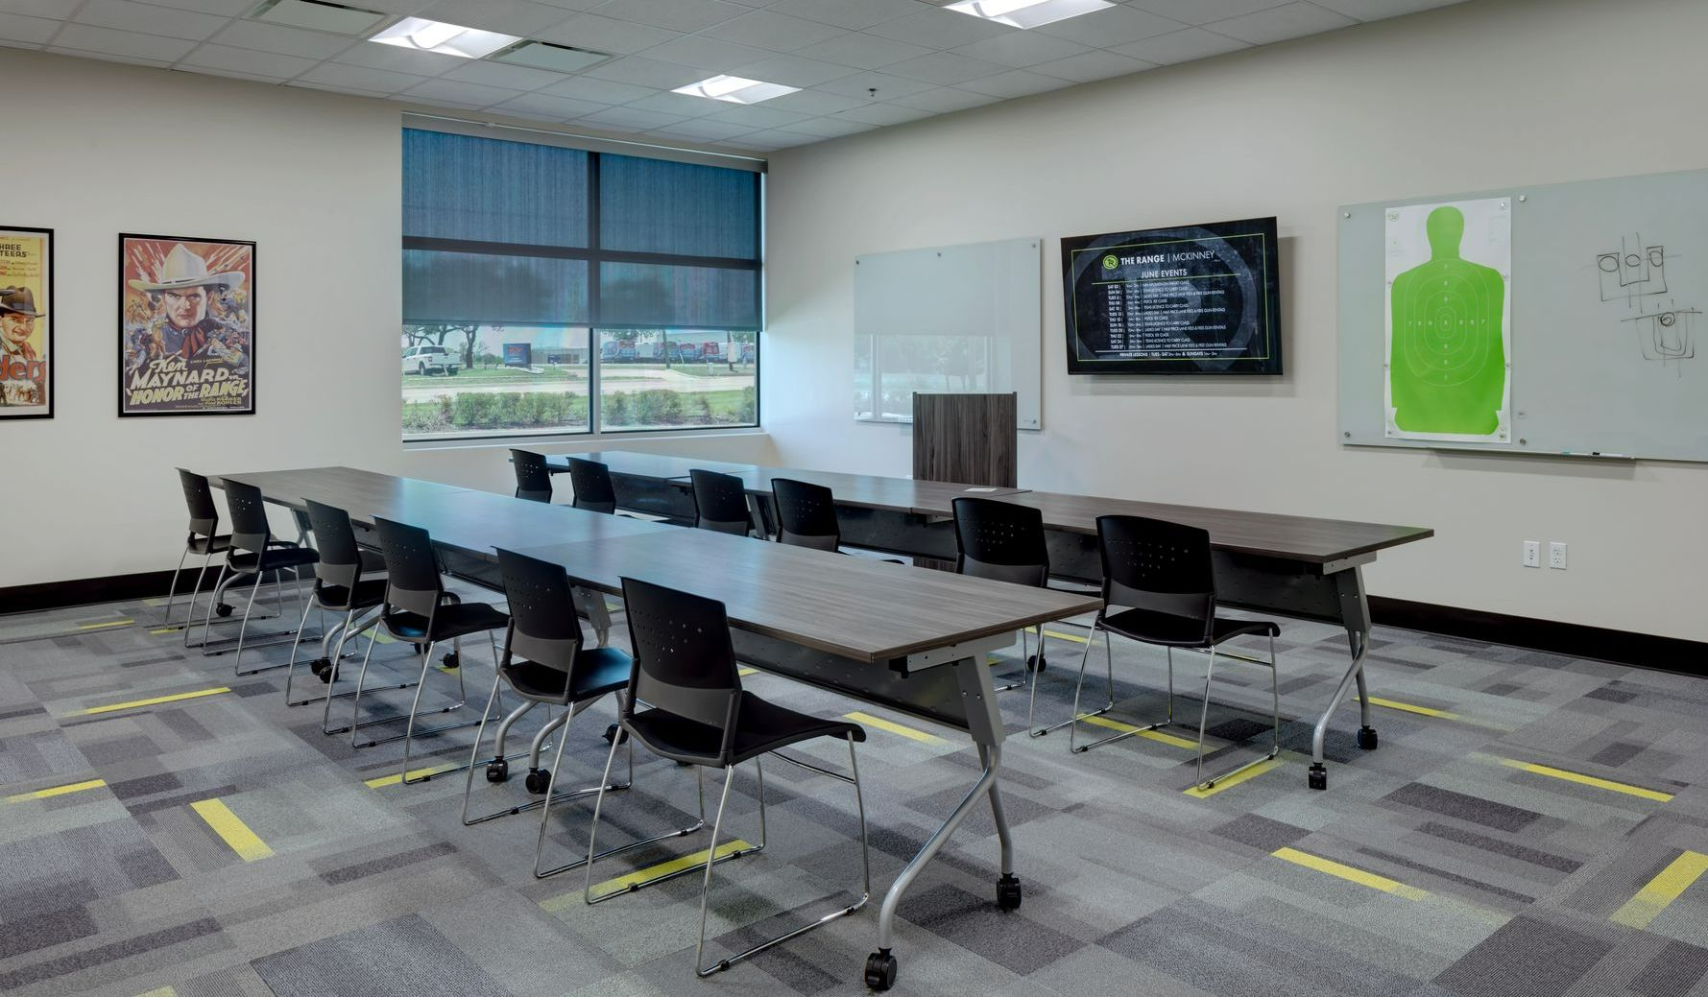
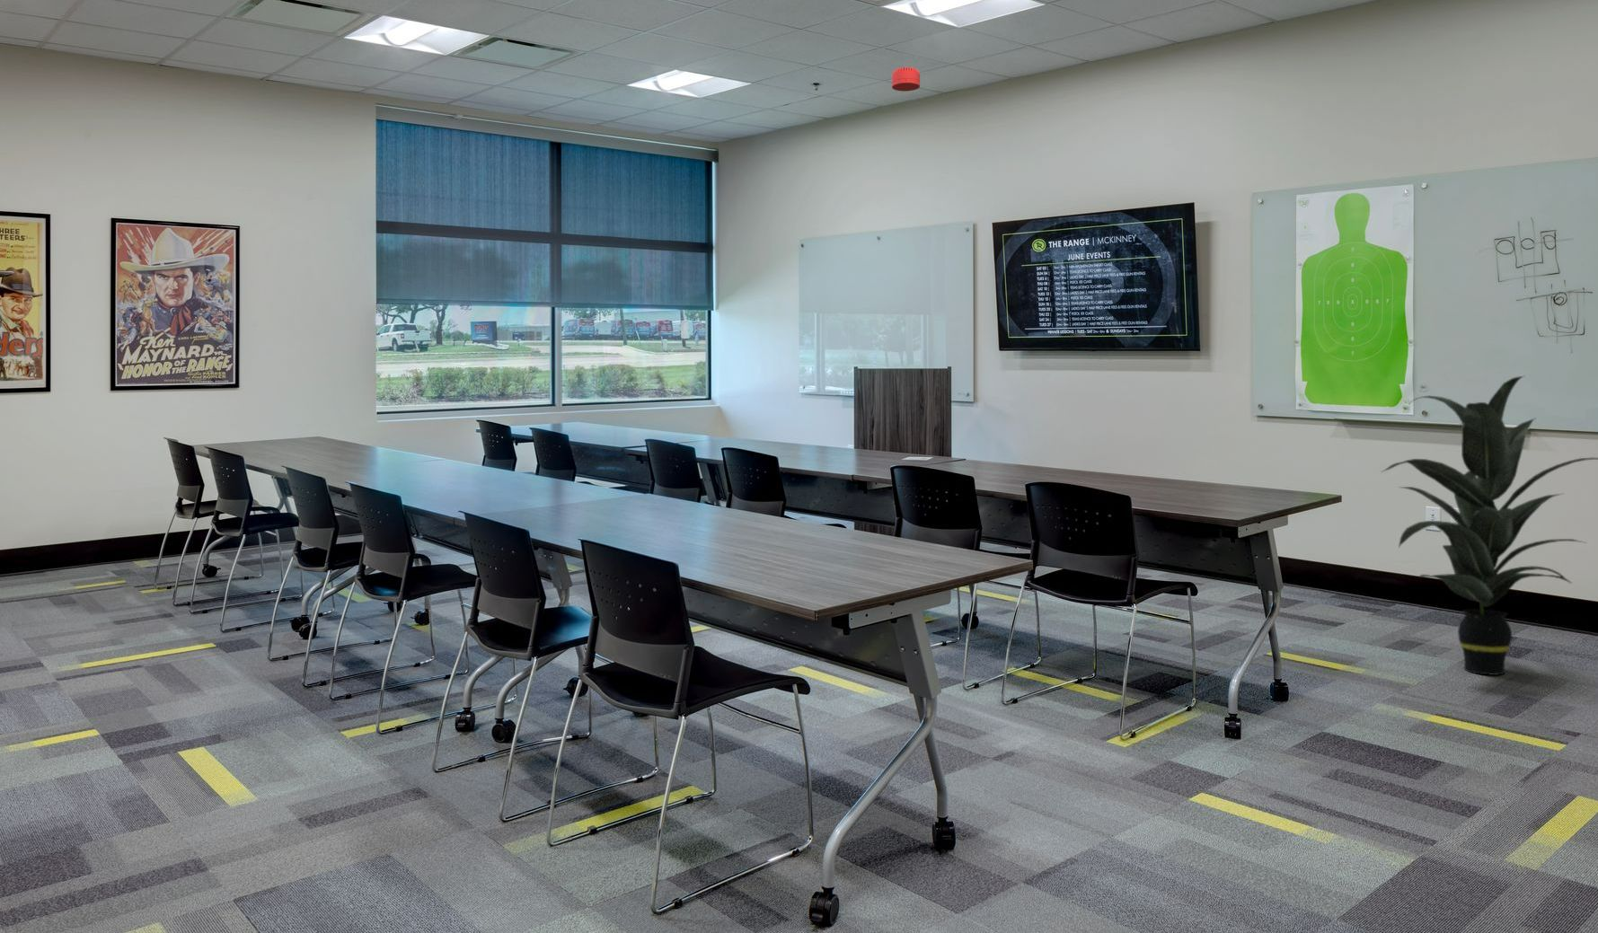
+ smoke detector (905, 78)
+ indoor plant (1488, 526)
